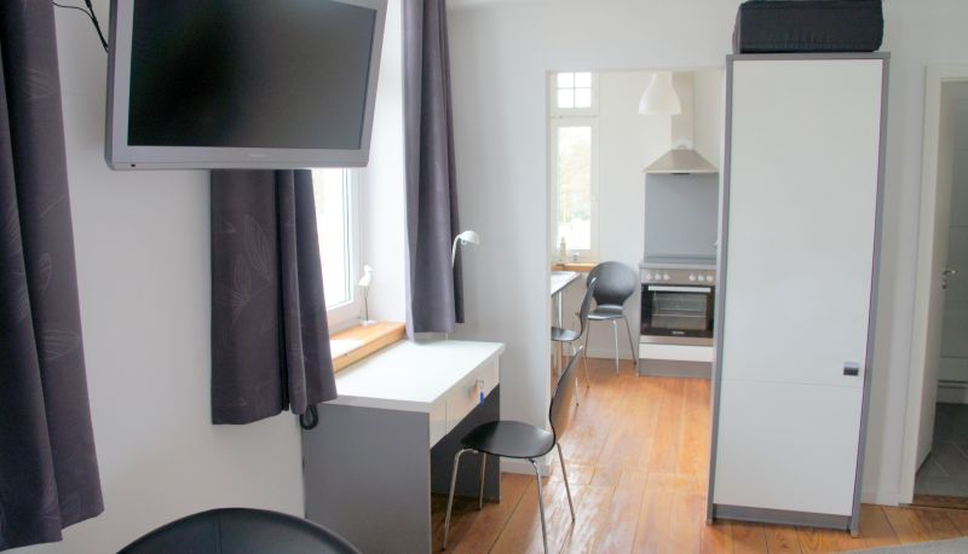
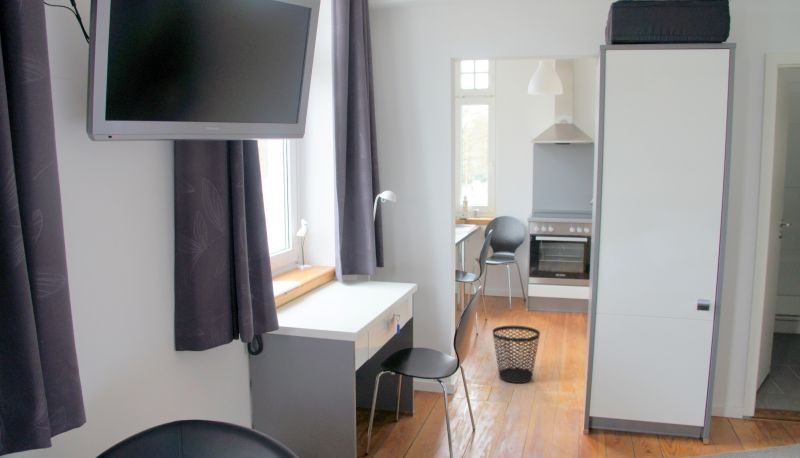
+ wastebasket (515, 354)
